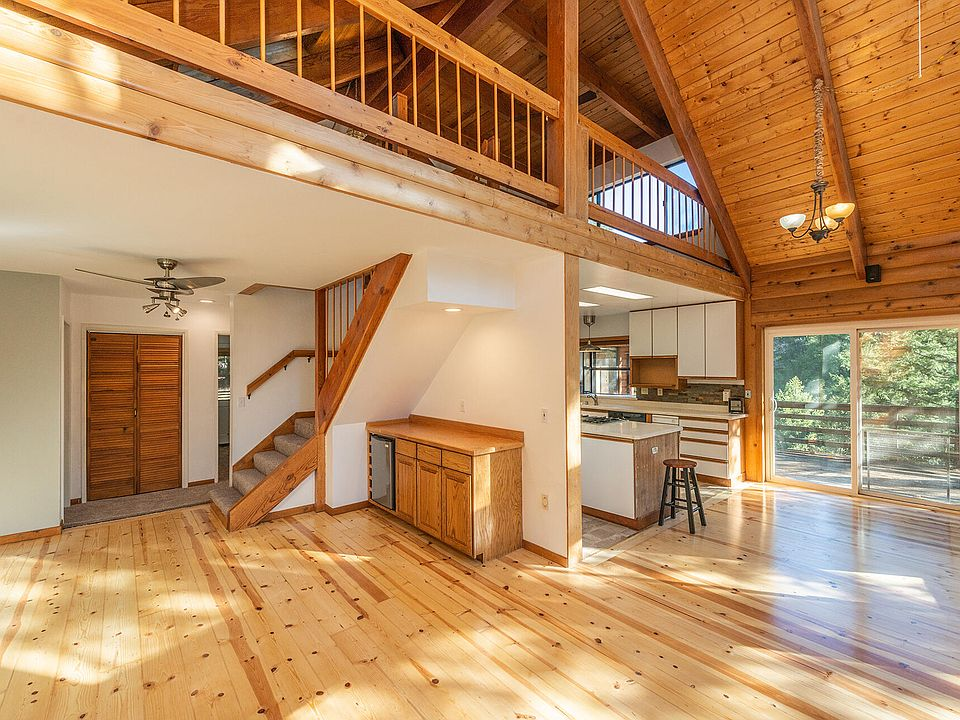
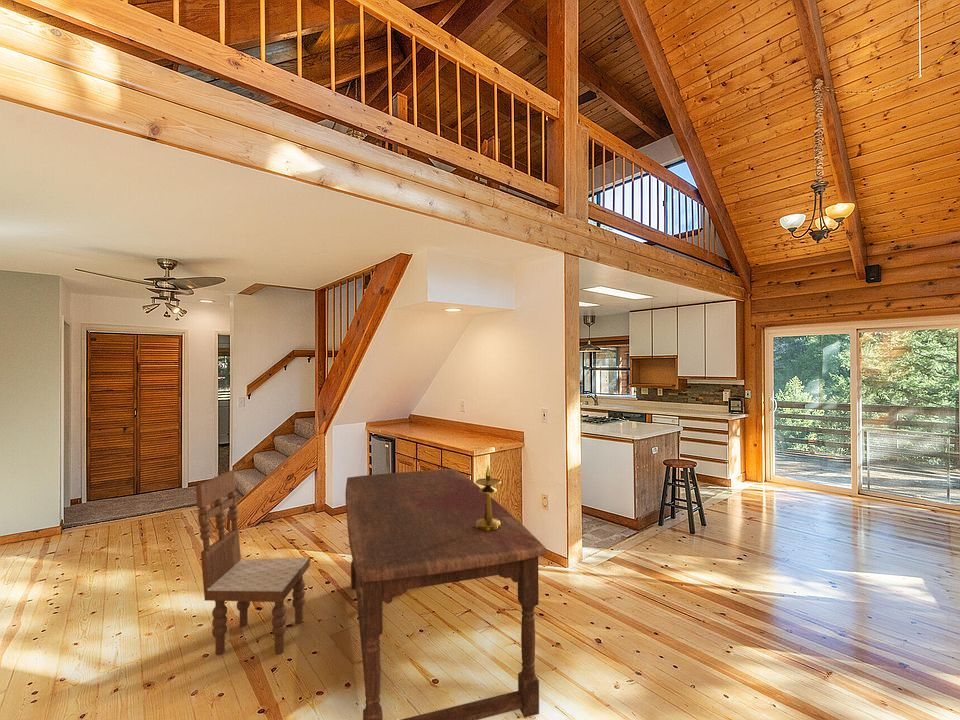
+ candlestick (488, 495)
+ dining chair (255, 560)
+ dining table (423, 568)
